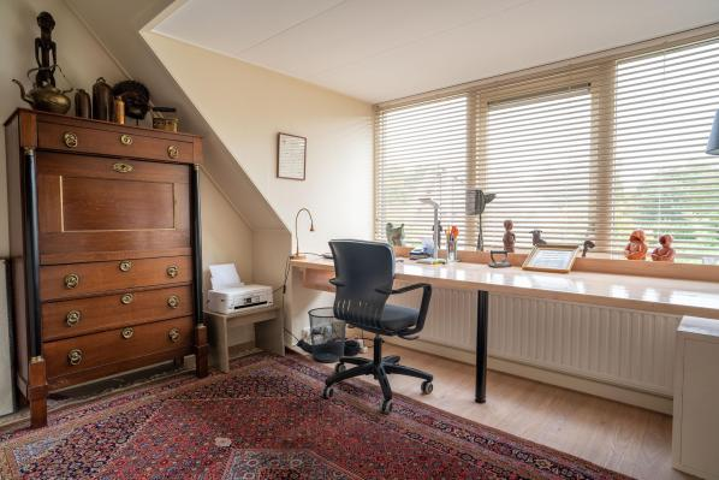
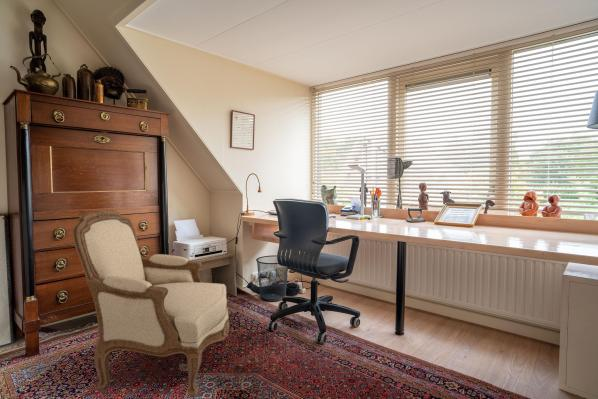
+ armchair (163, 288)
